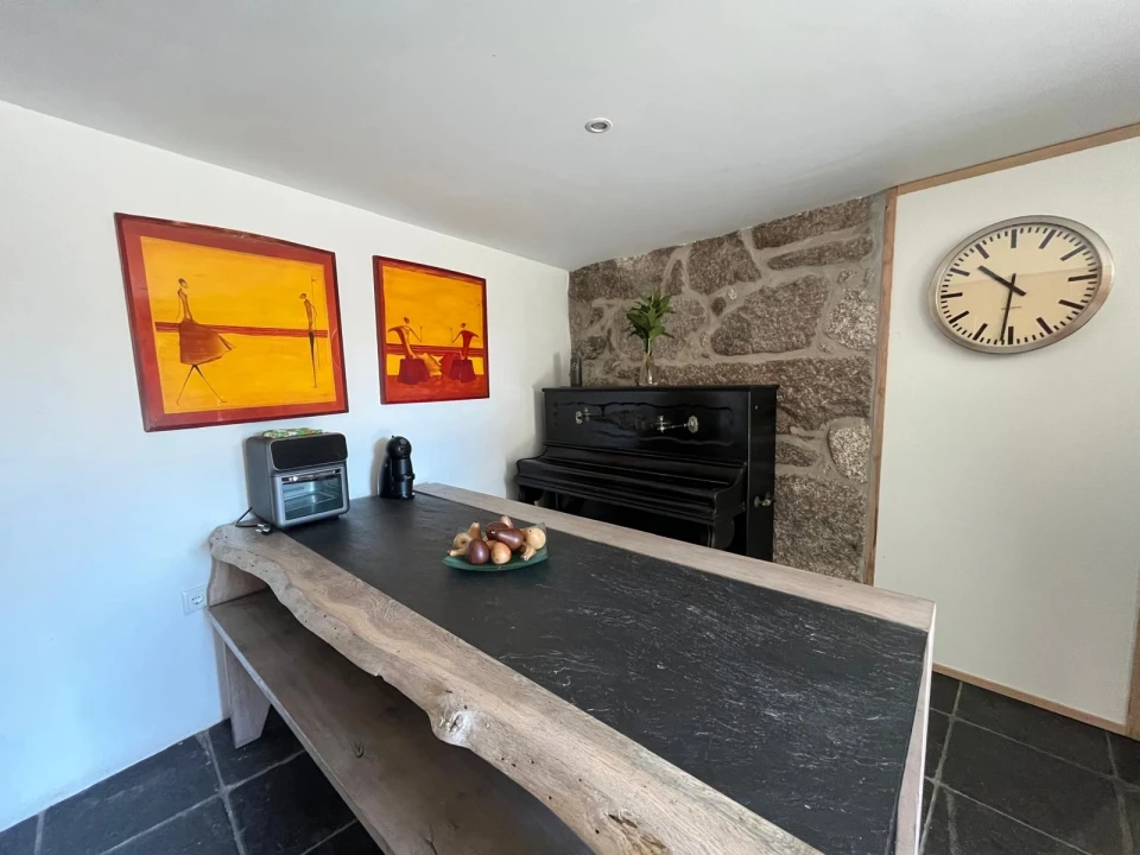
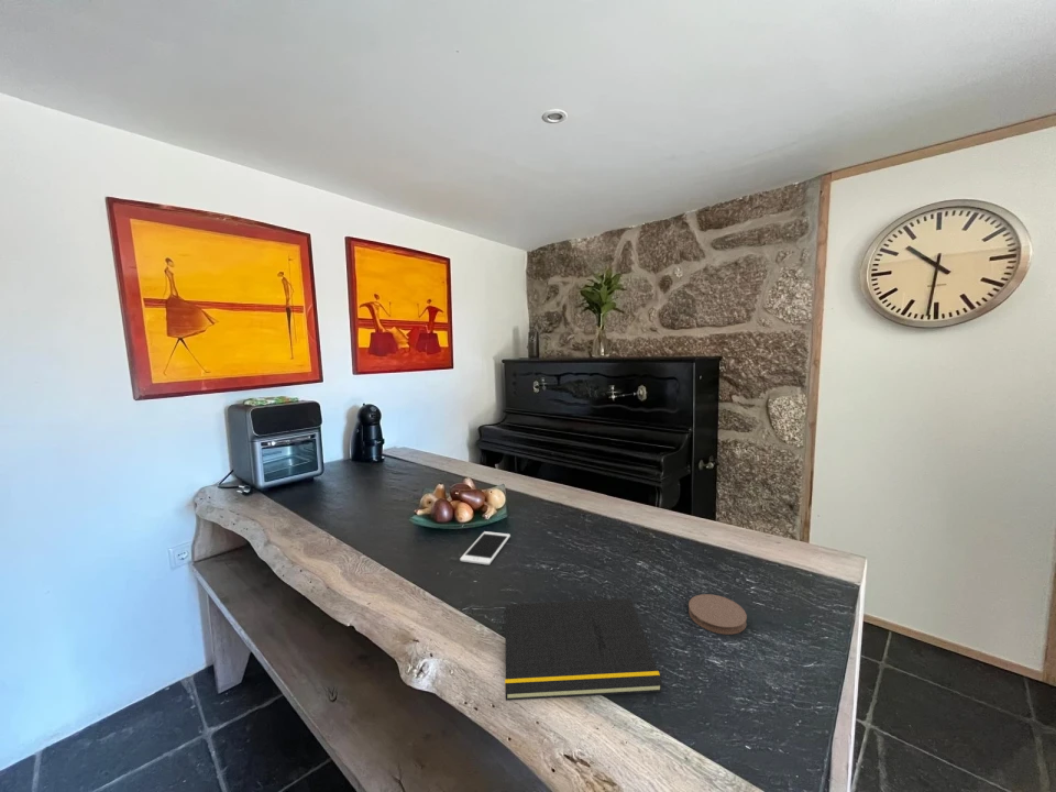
+ cell phone (486, 547)
+ coaster (716, 613)
+ notepad (575, 642)
